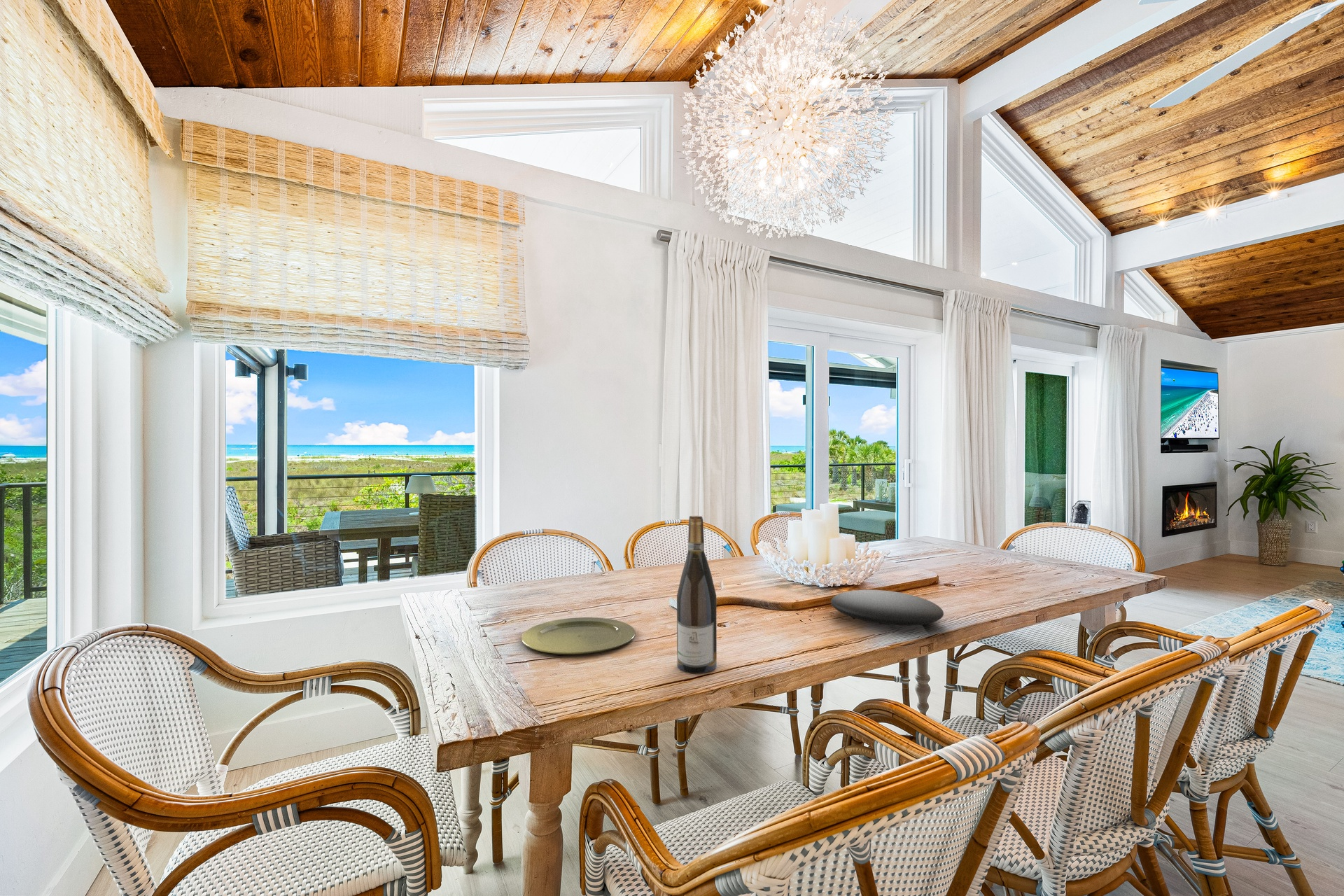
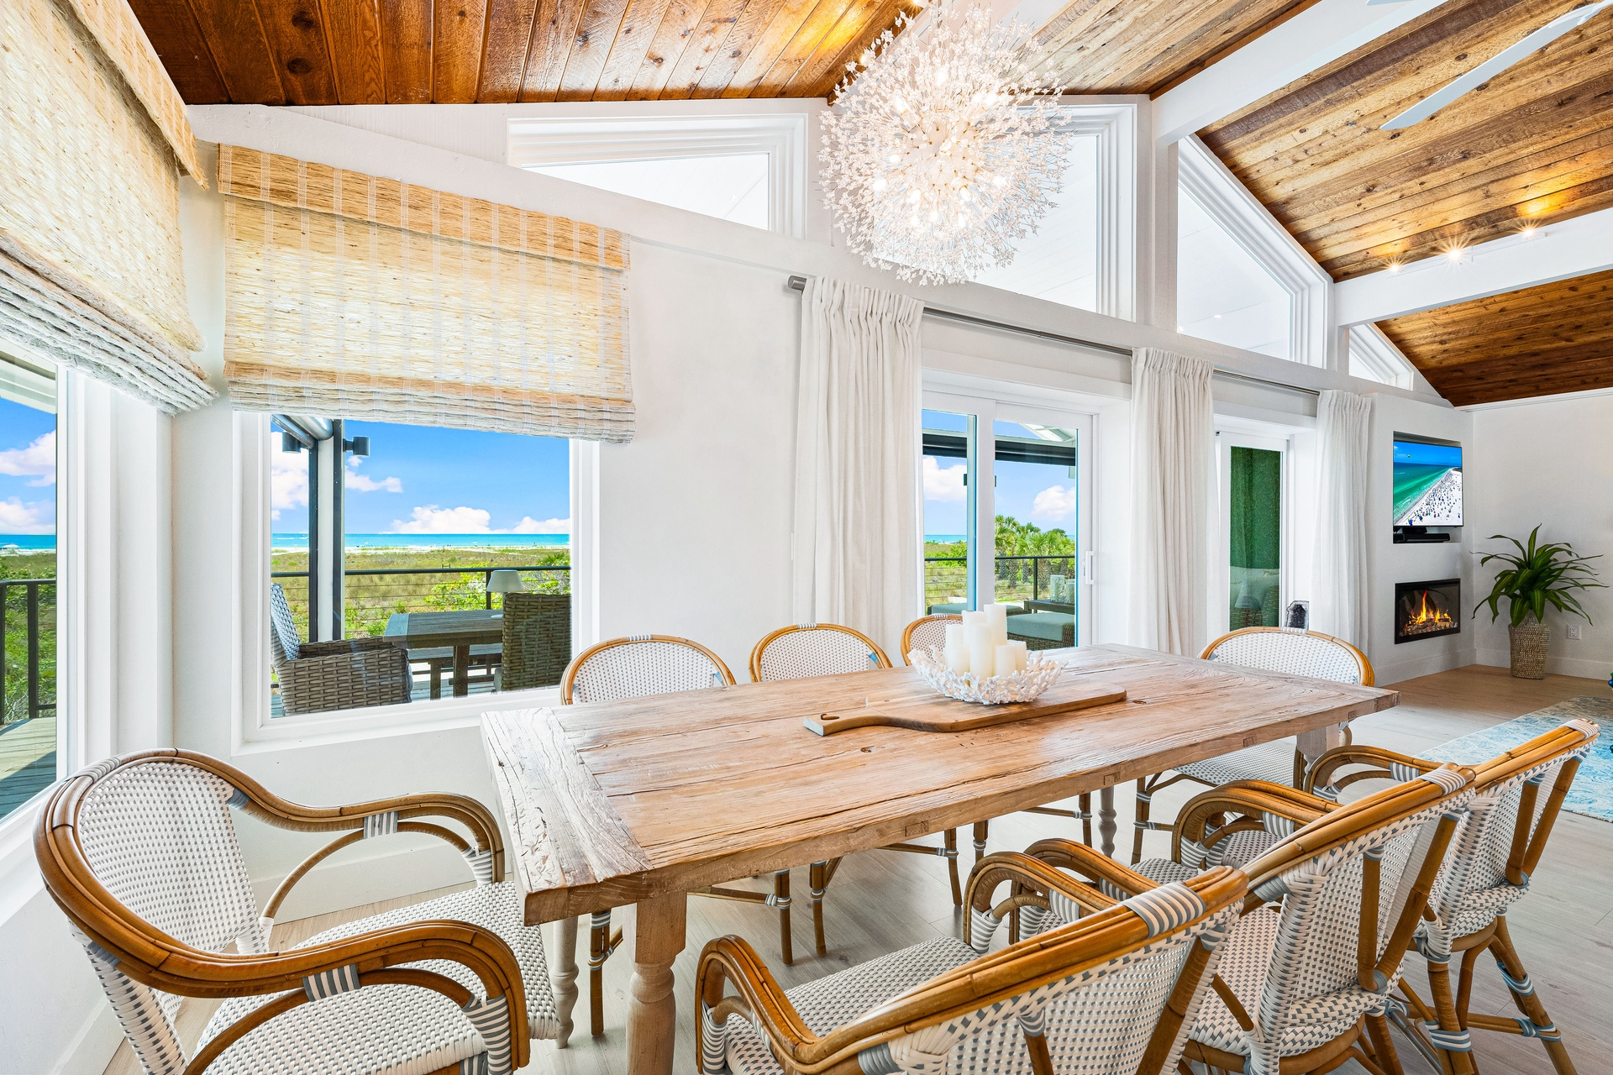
- plate (885, 606)
- plate (579, 634)
- wine bottle (696, 591)
